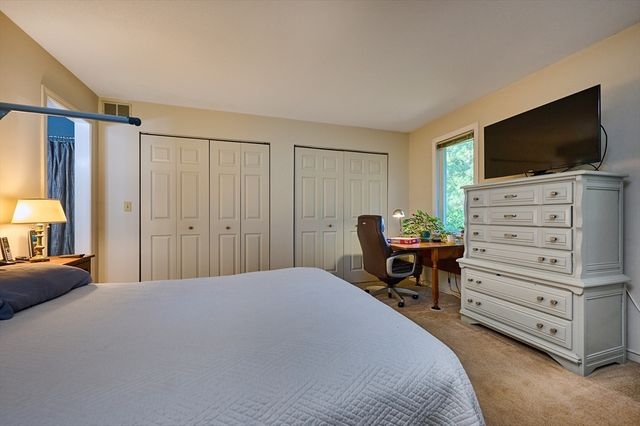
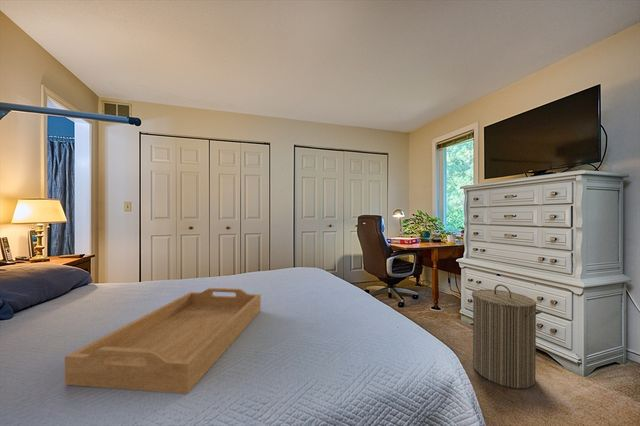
+ serving tray (189, 324)
+ laundry hamper (502, 328)
